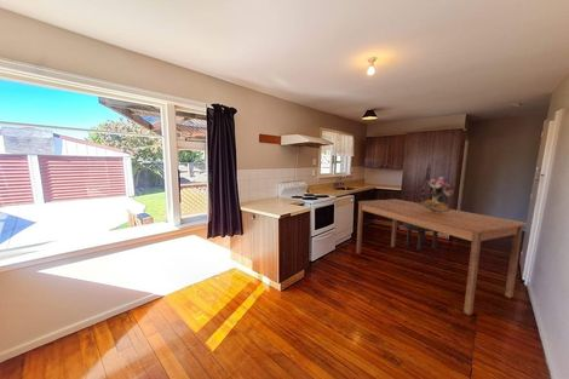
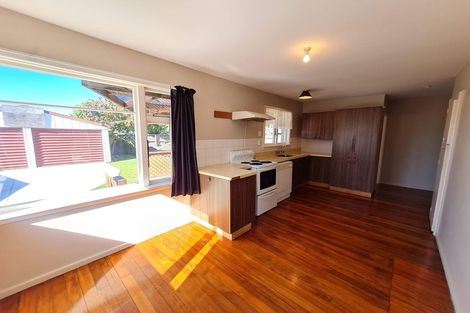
- bouquet (437, 194)
- dining chair (421, 226)
- dining table (426, 228)
